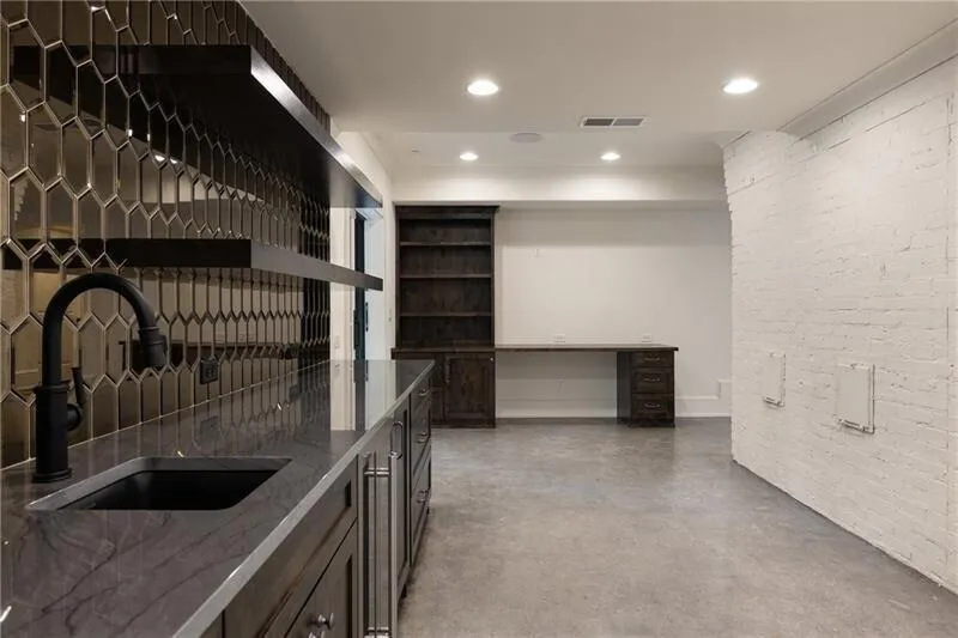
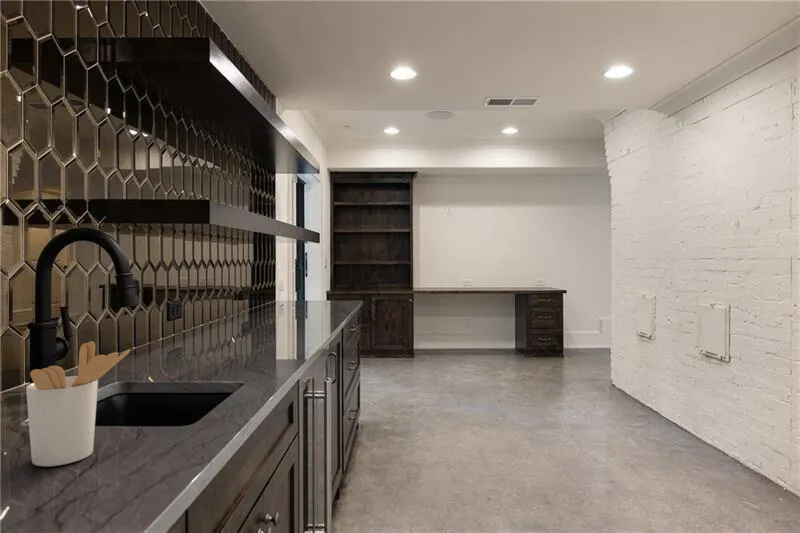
+ utensil holder (78, 401)
